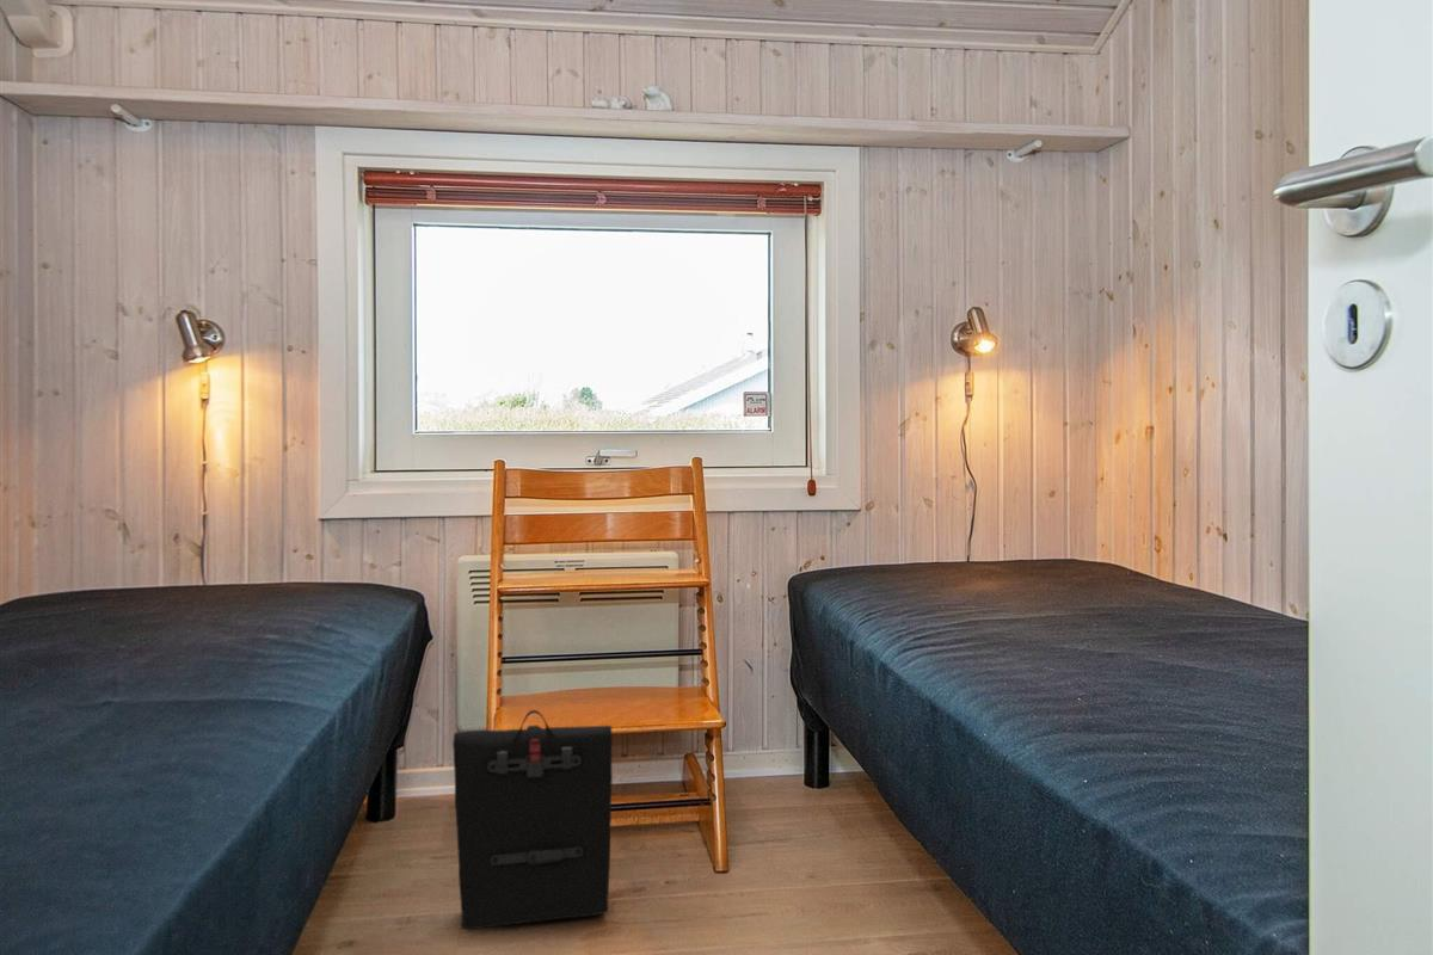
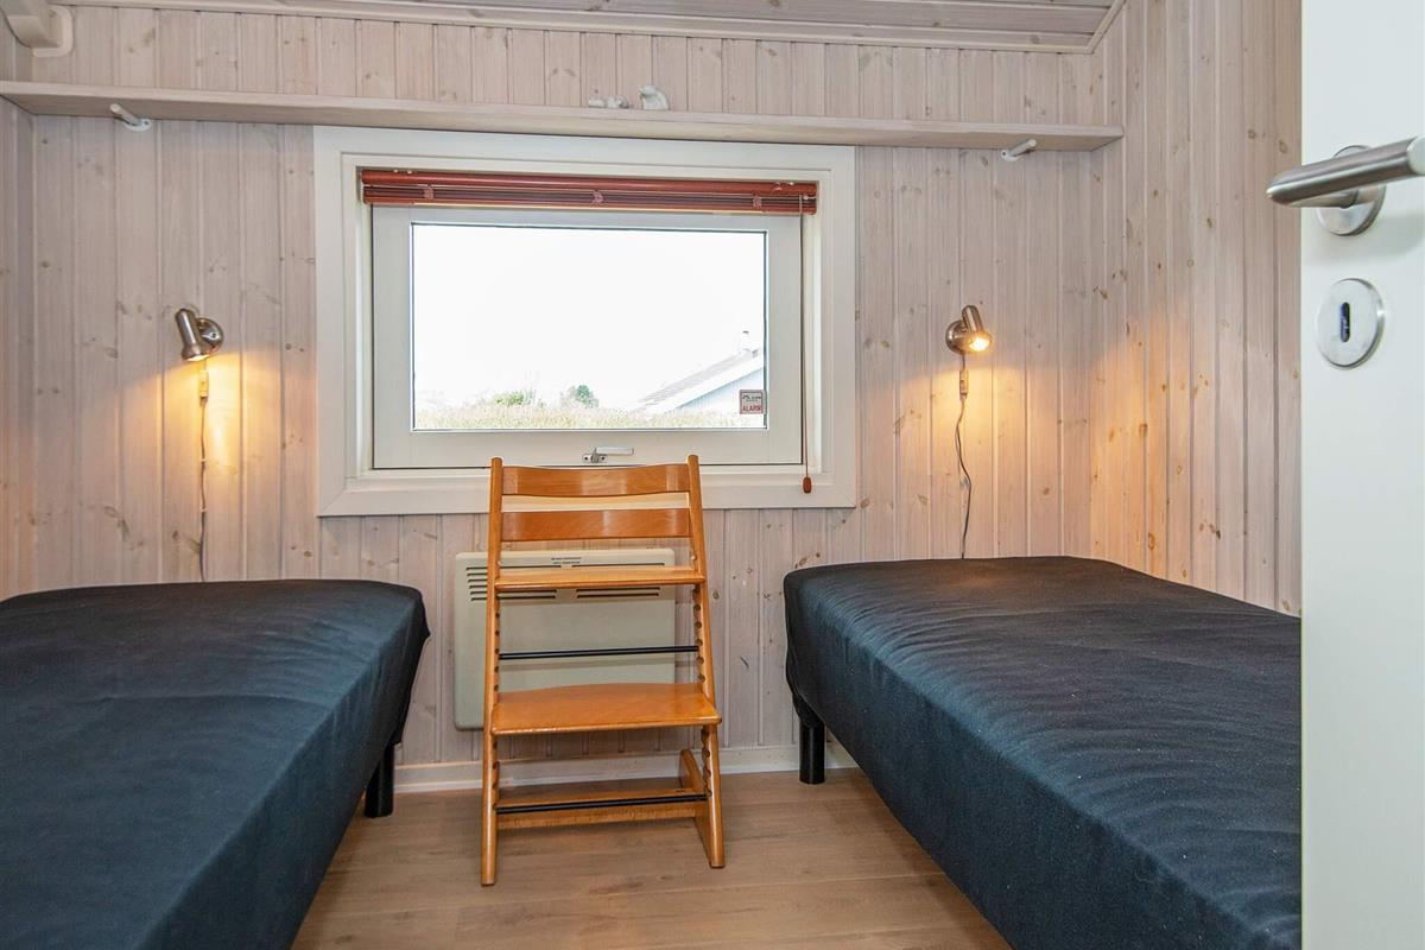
- backpack (534, 811)
